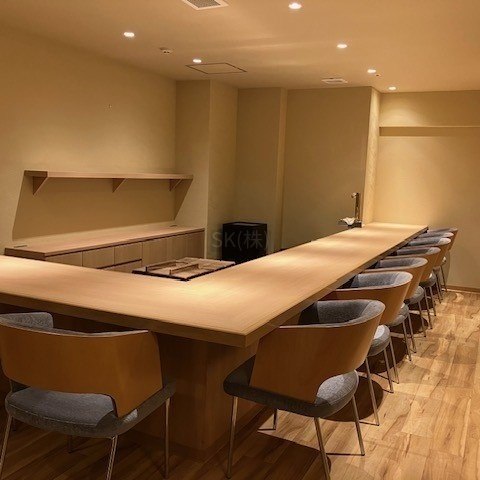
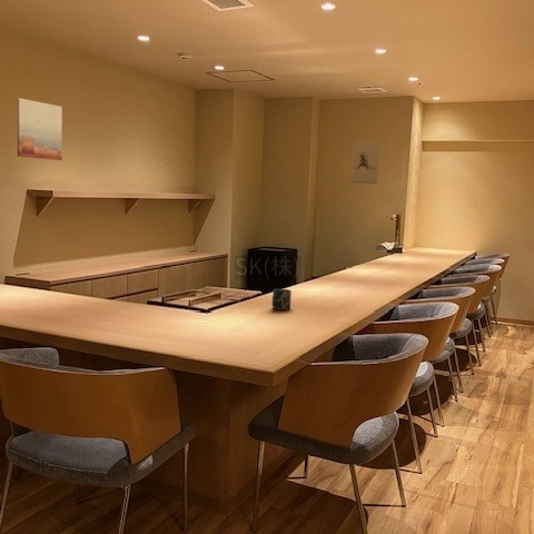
+ wall art (40, 130)
+ cup (279, 299)
+ wall sculpture (365, 162)
